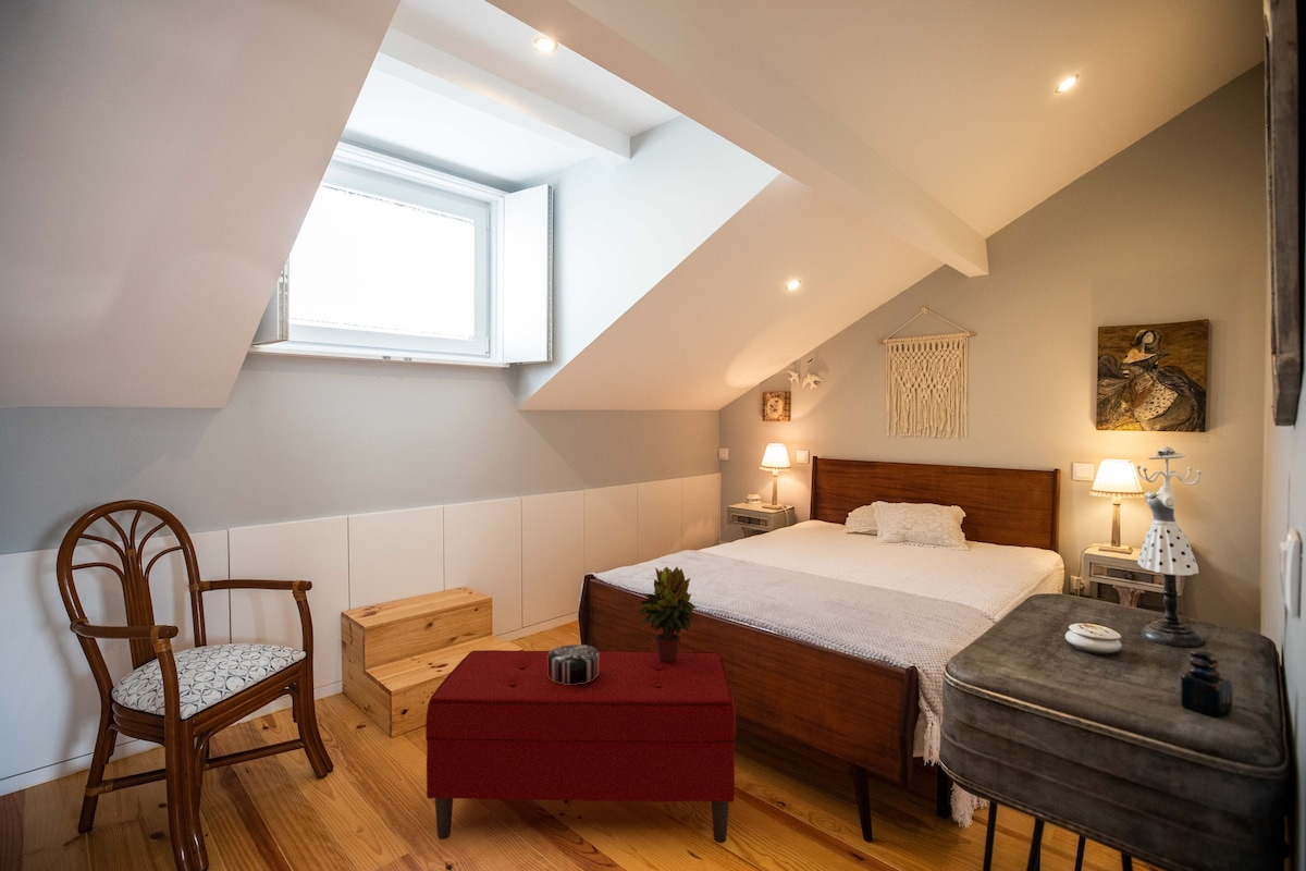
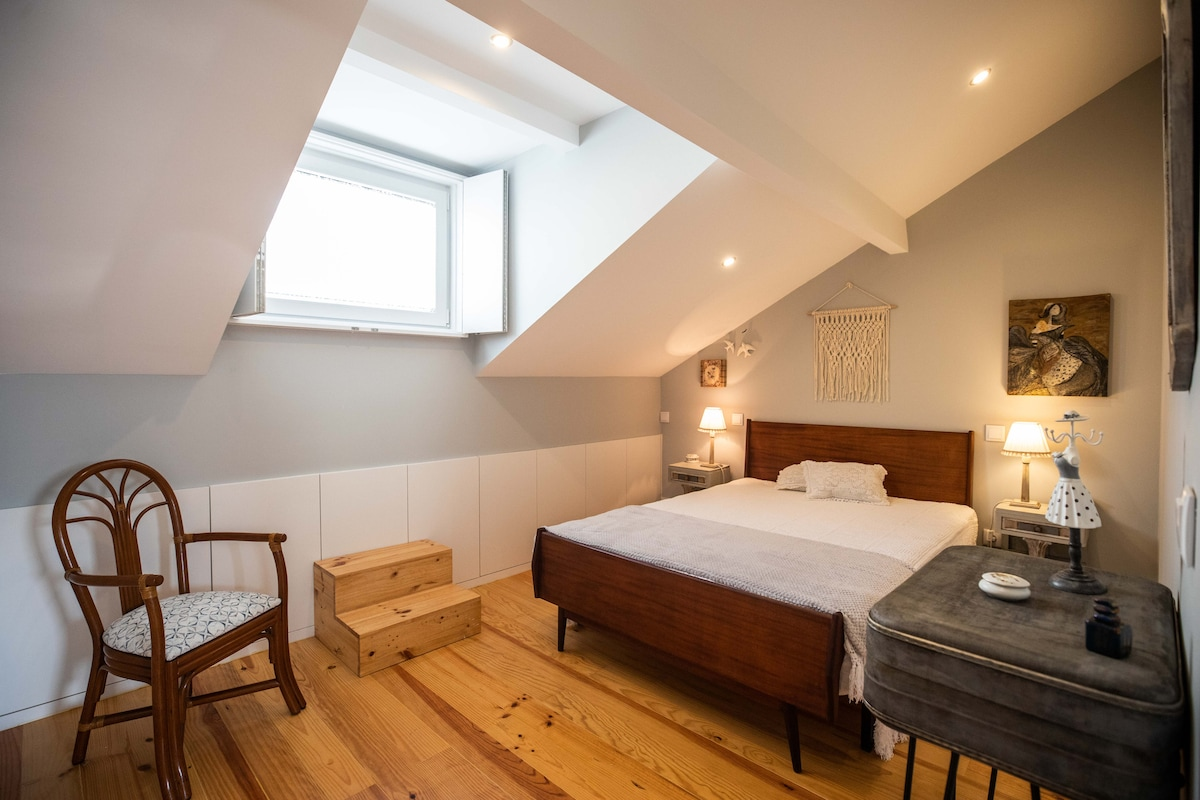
- bench (588, 738)
- decorative box (572, 663)
- potted plant (669, 613)
